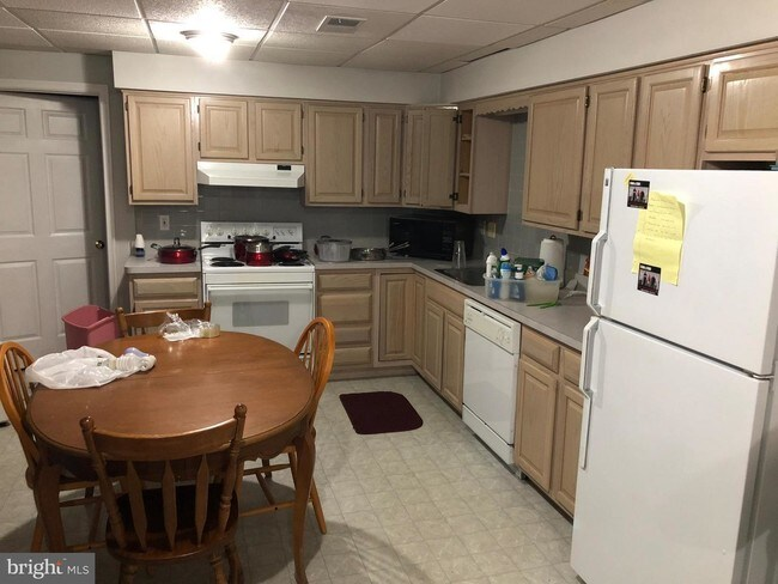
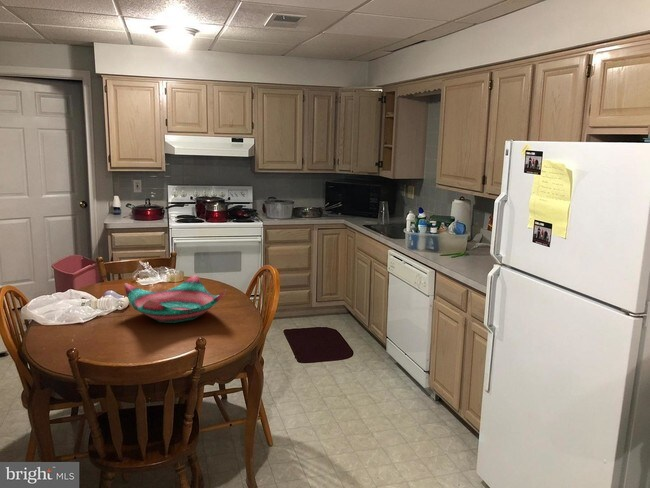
+ decorative bowl (175, 301)
